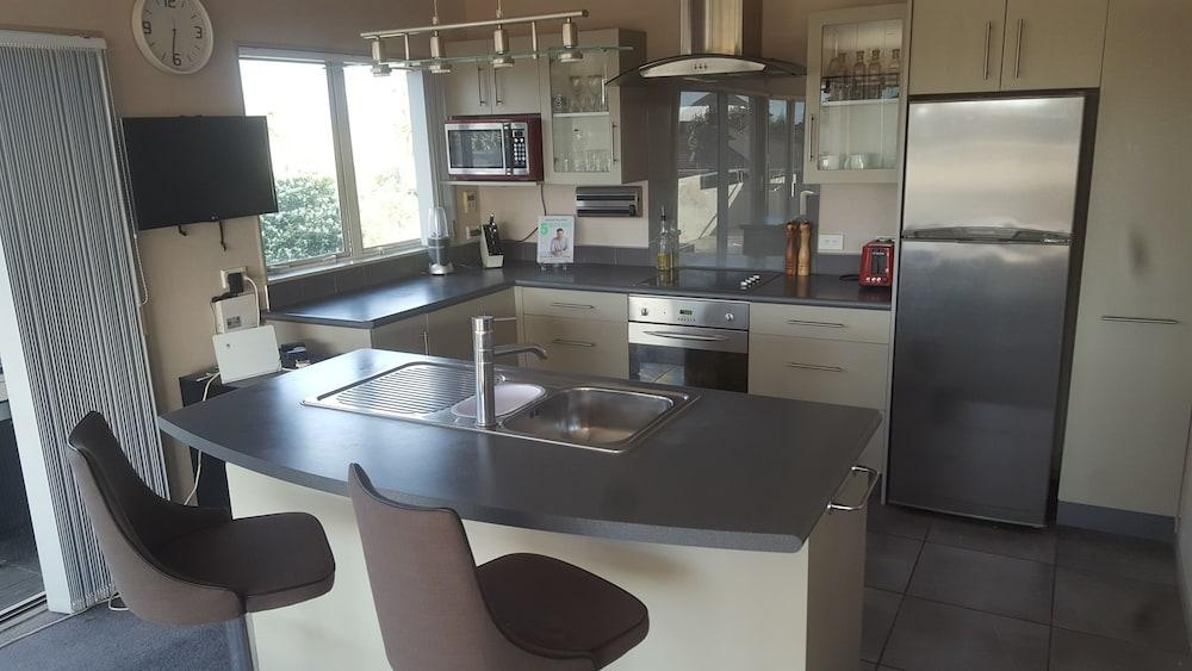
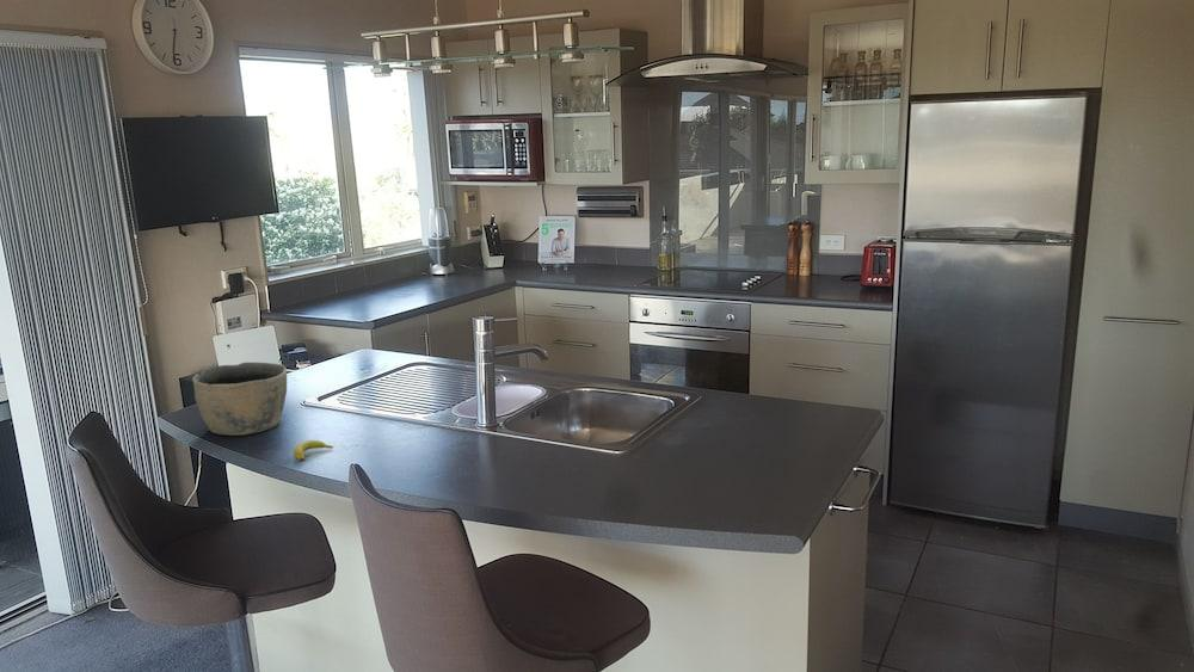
+ banana (309, 448)
+ bowl (242, 399)
